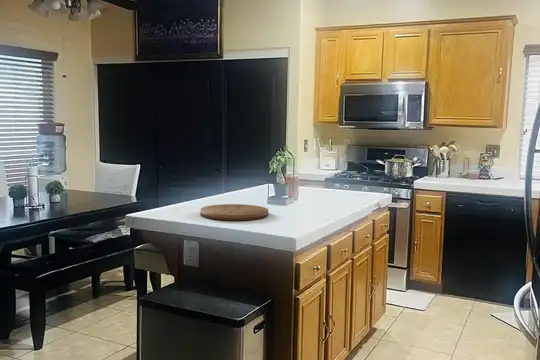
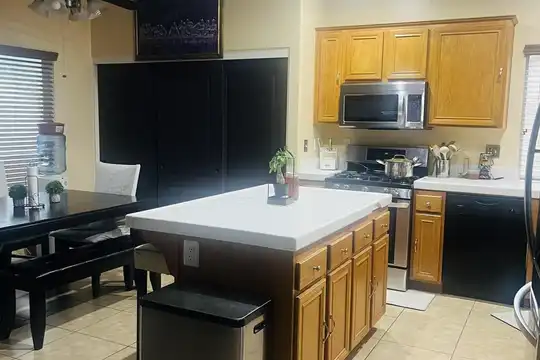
- cutting board (234, 211)
